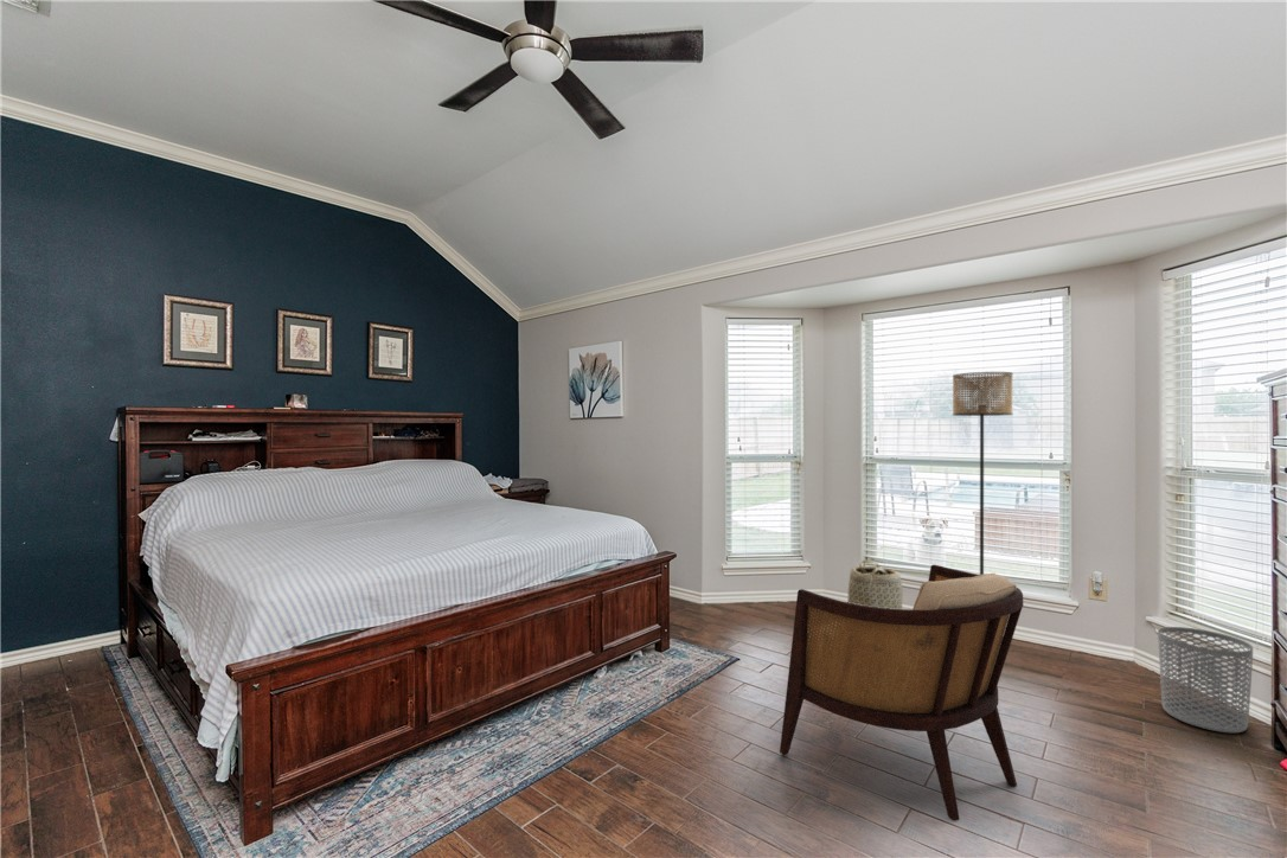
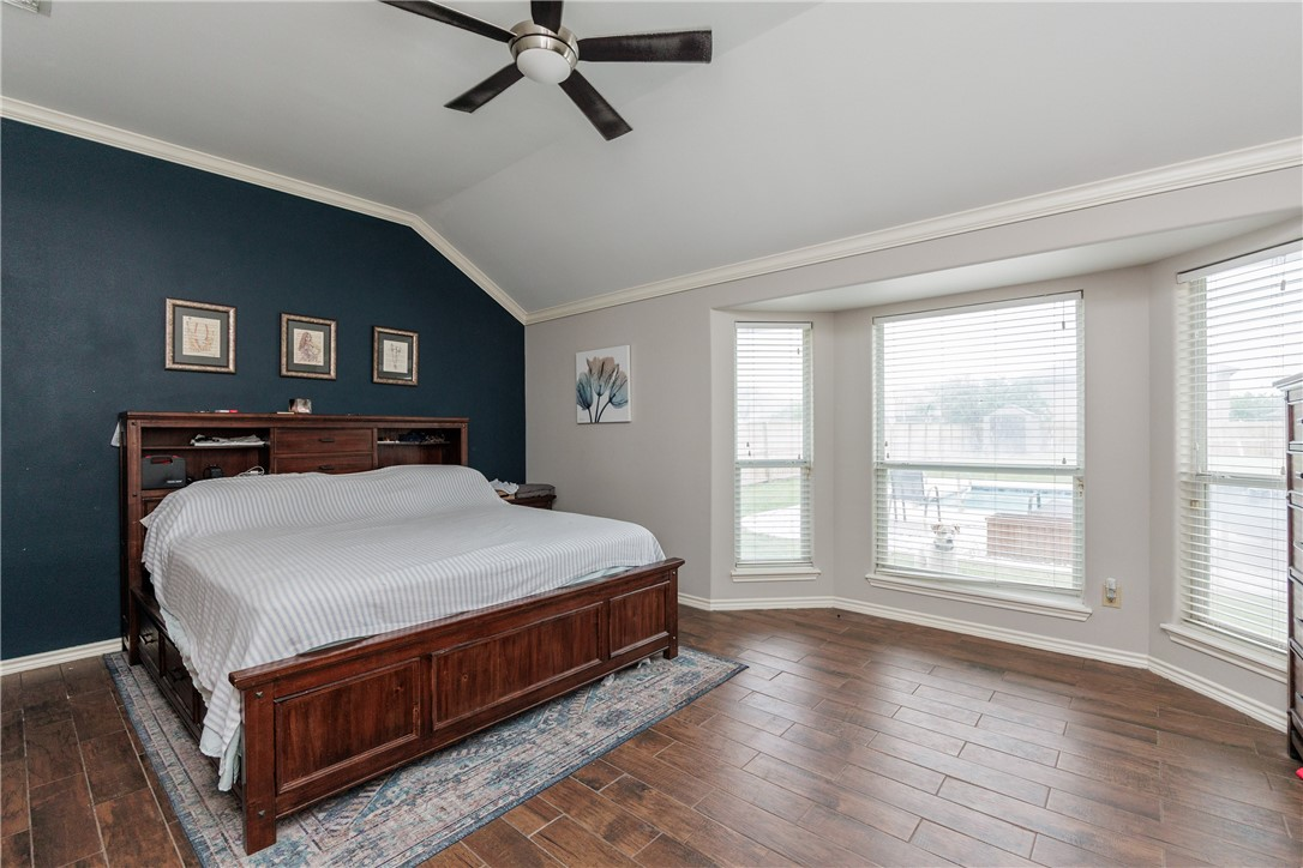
- floor lamp (981, 506)
- armchair (905, 659)
- waste bin (1203, 678)
- basket (875, 591)
